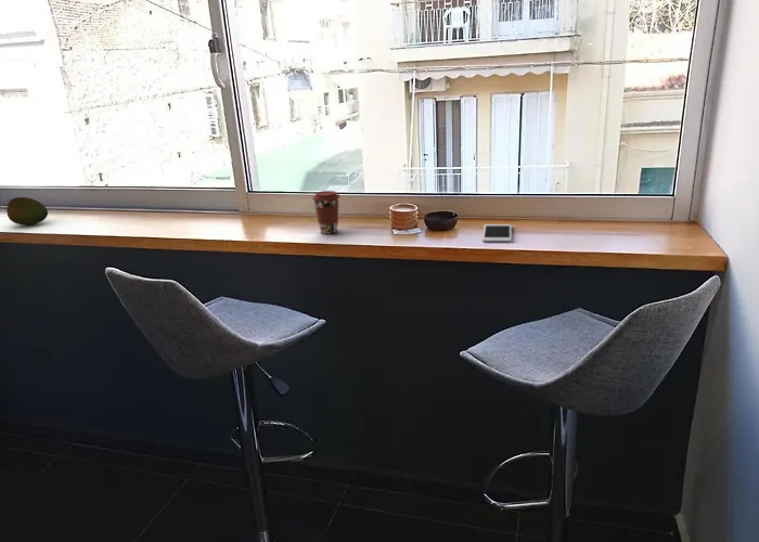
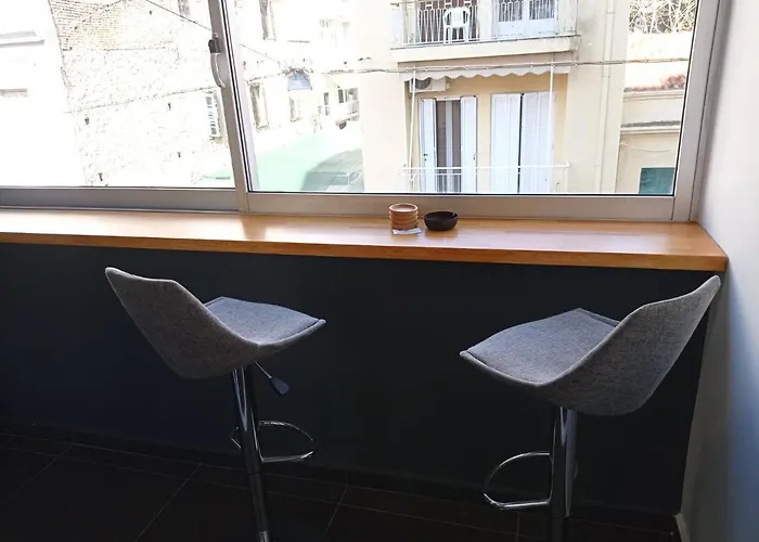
- cell phone (497, 232)
- fruit (27, 210)
- coffee cup (326, 211)
